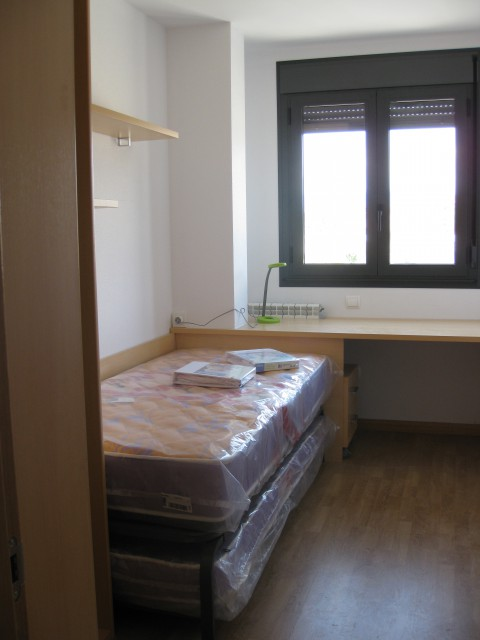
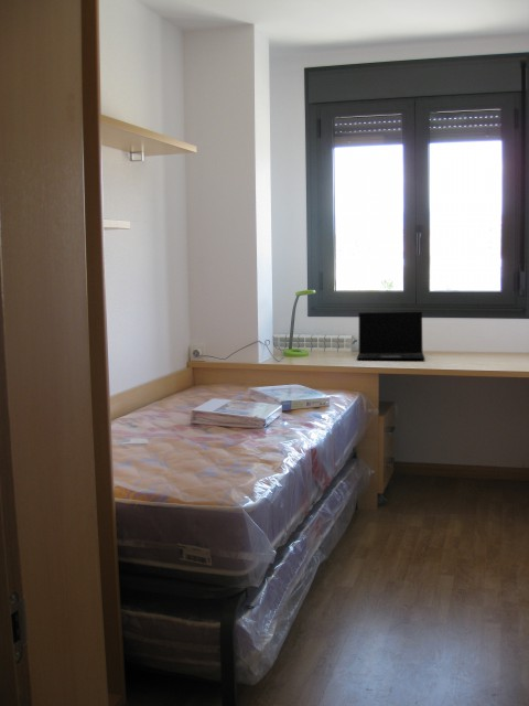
+ laptop (390, 335)
